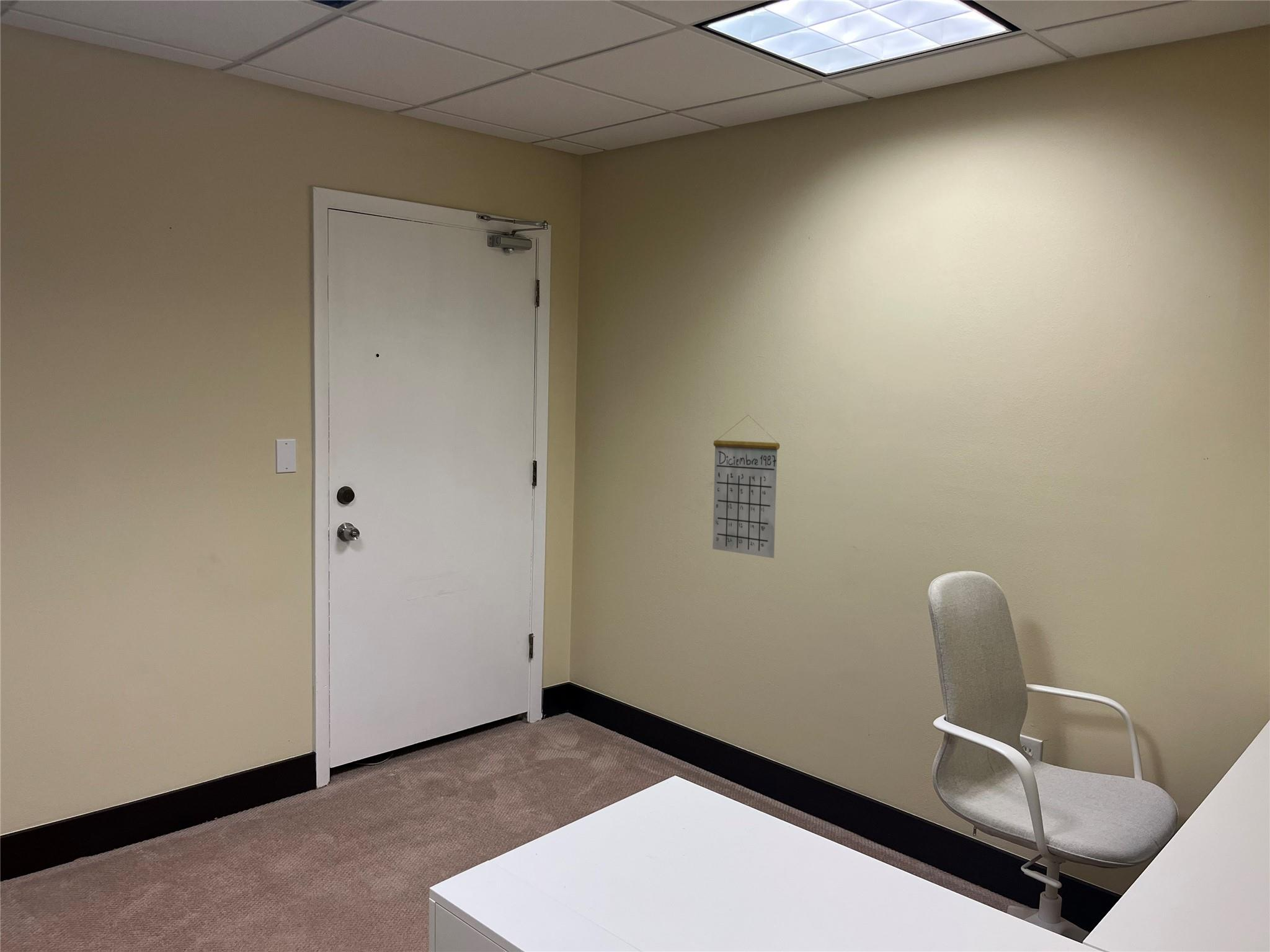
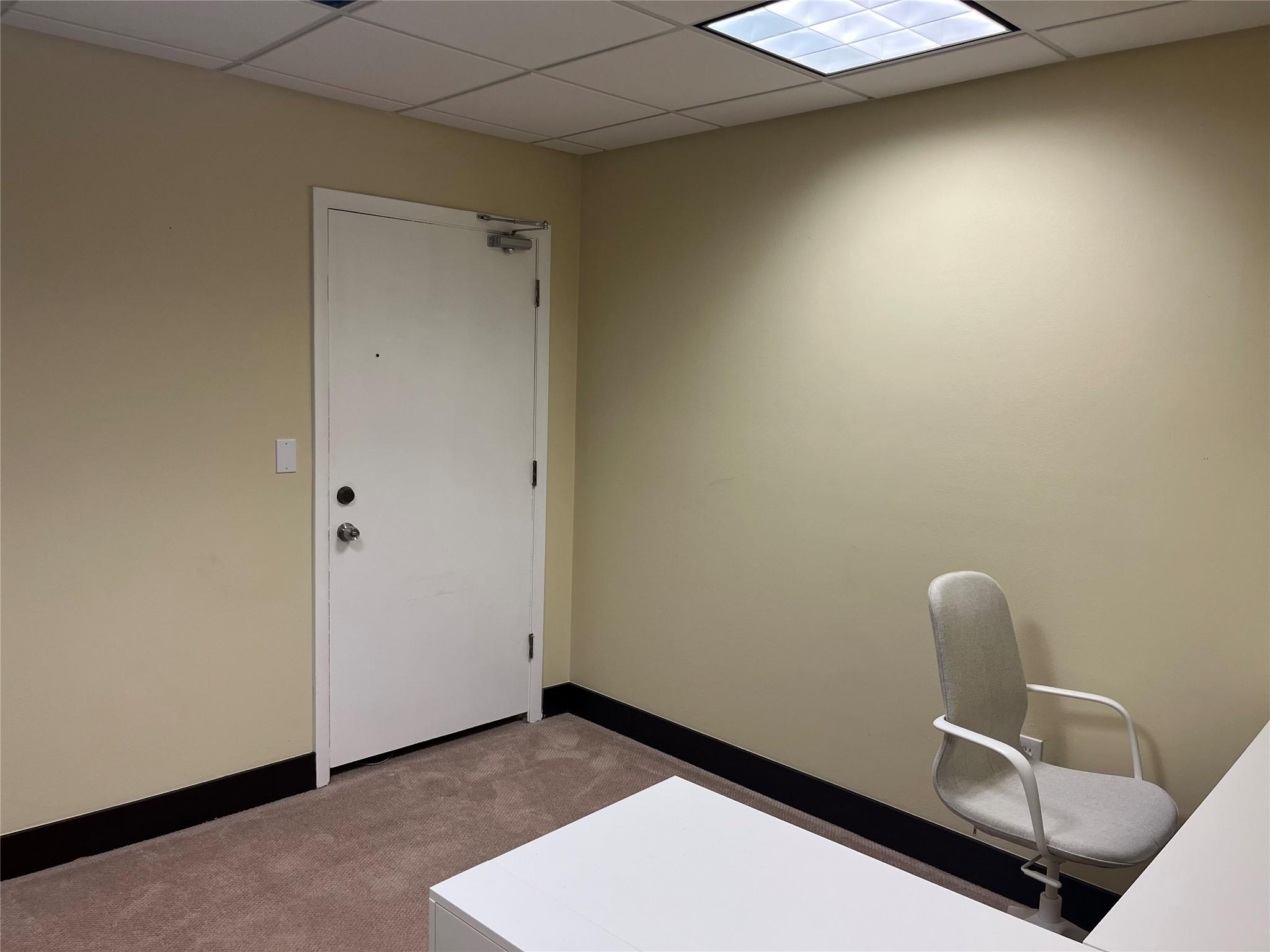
- calendar (744, 484)
